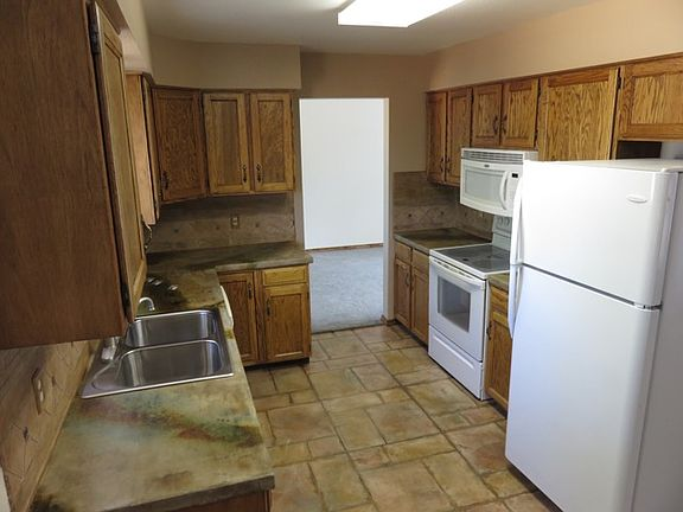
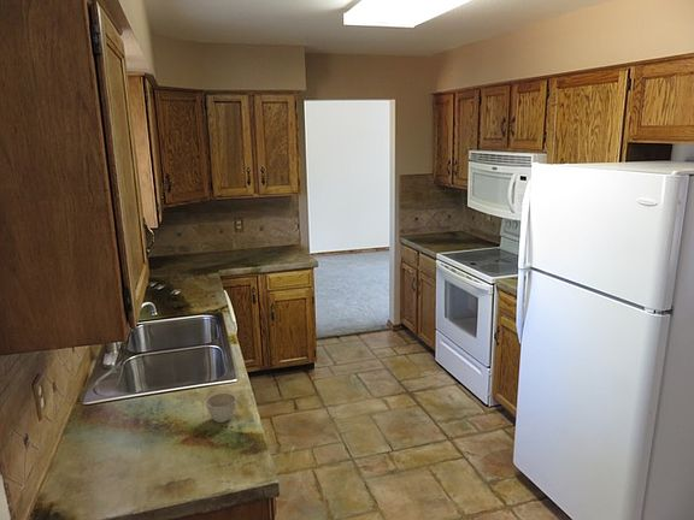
+ flower pot (220, 409)
